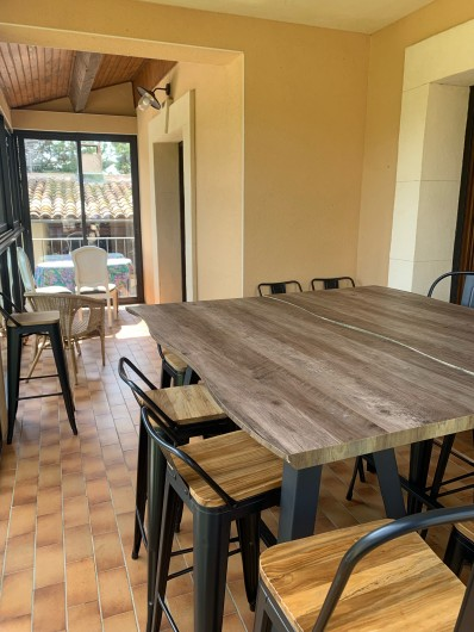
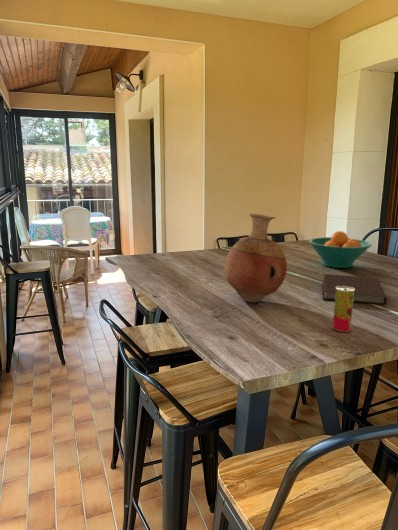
+ fruit bowl (338, 248)
+ notebook (352, 287)
+ beverage can (343, 308)
+ vase (256, 258)
